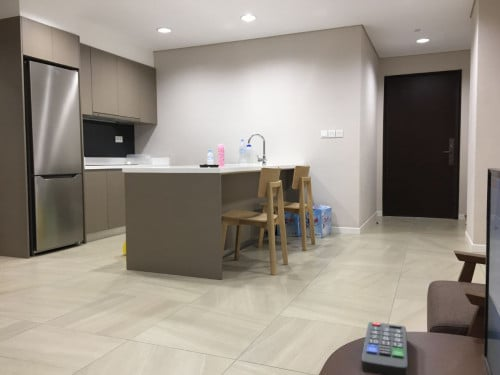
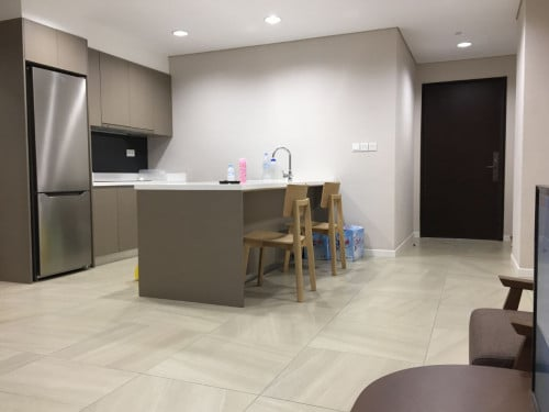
- remote control (385, 346)
